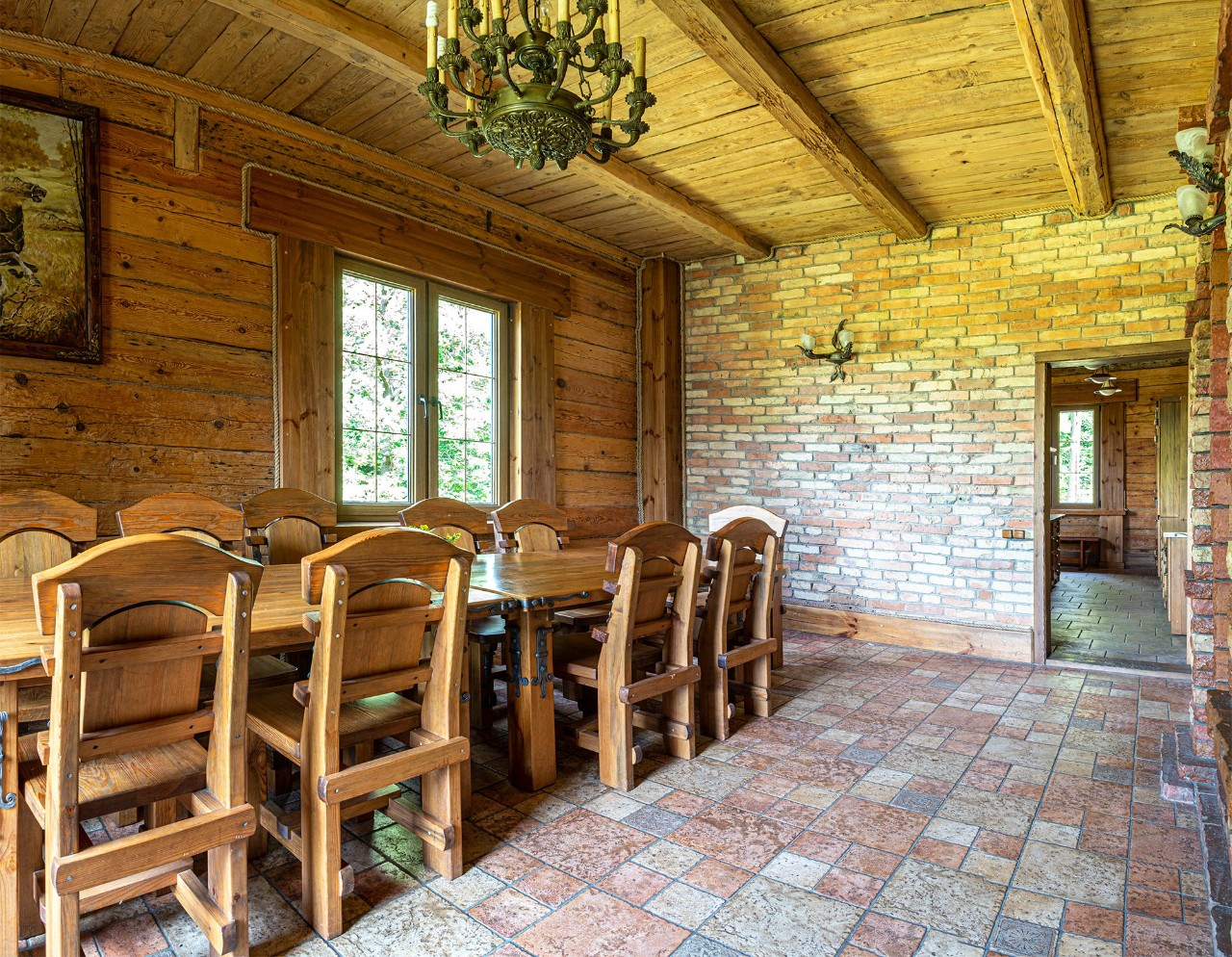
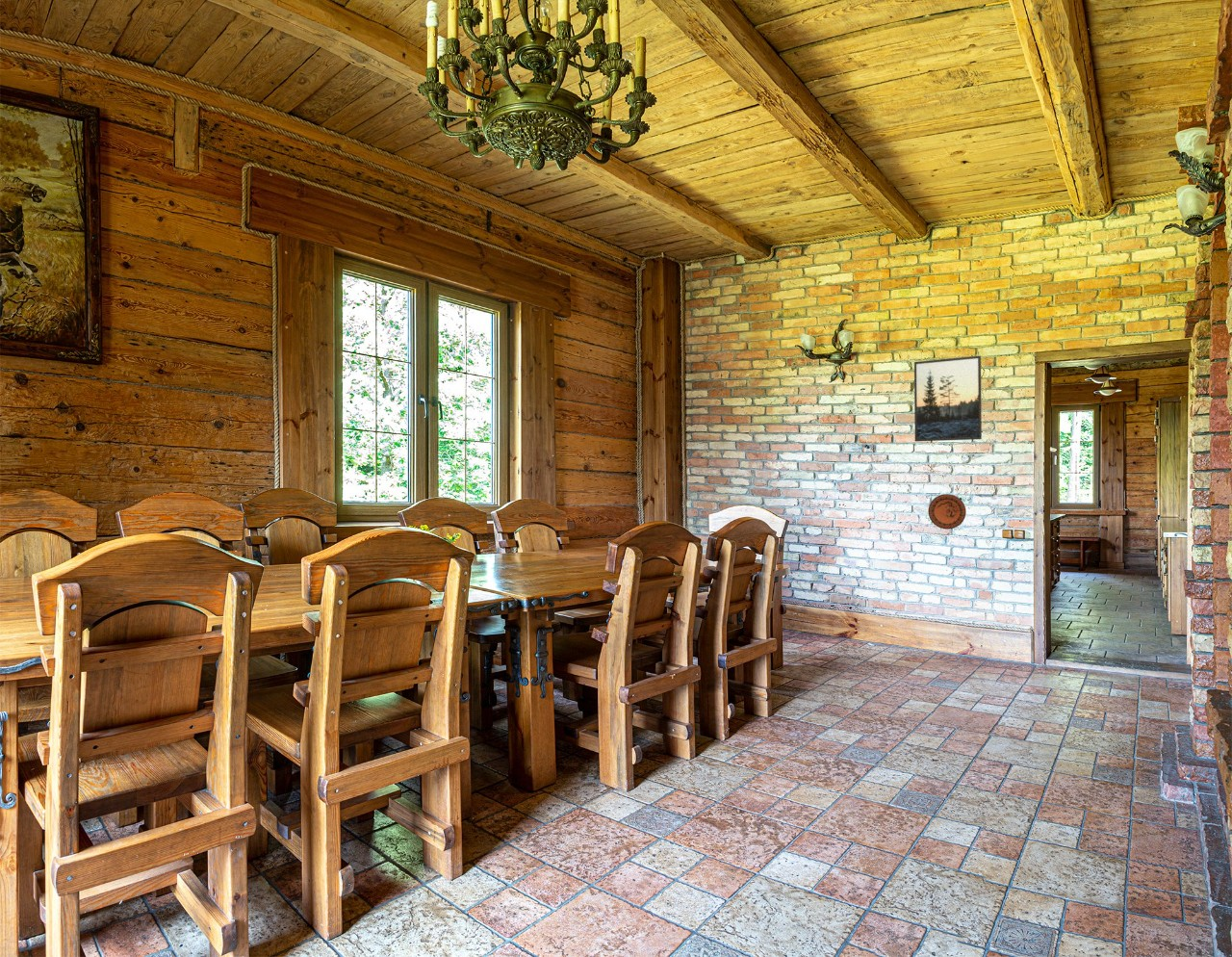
+ decorative plate (946, 511)
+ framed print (947, 400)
